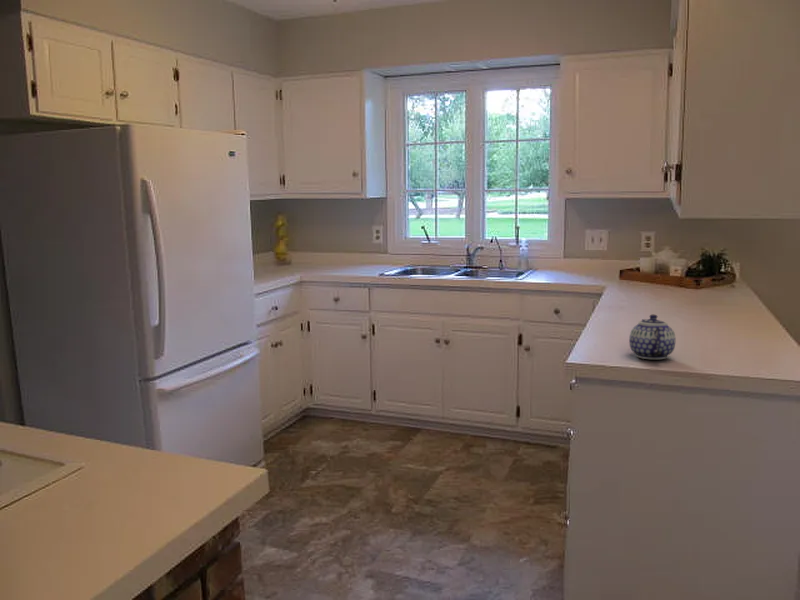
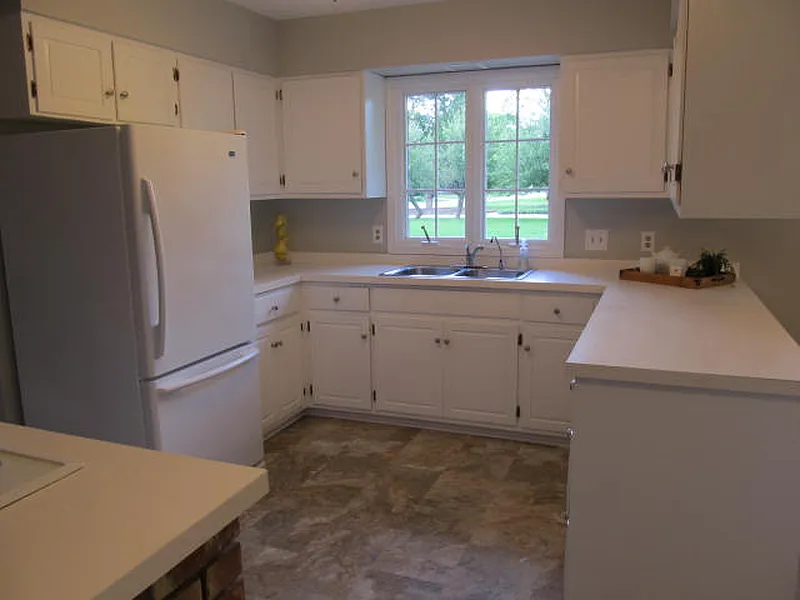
- teapot (652, 335)
